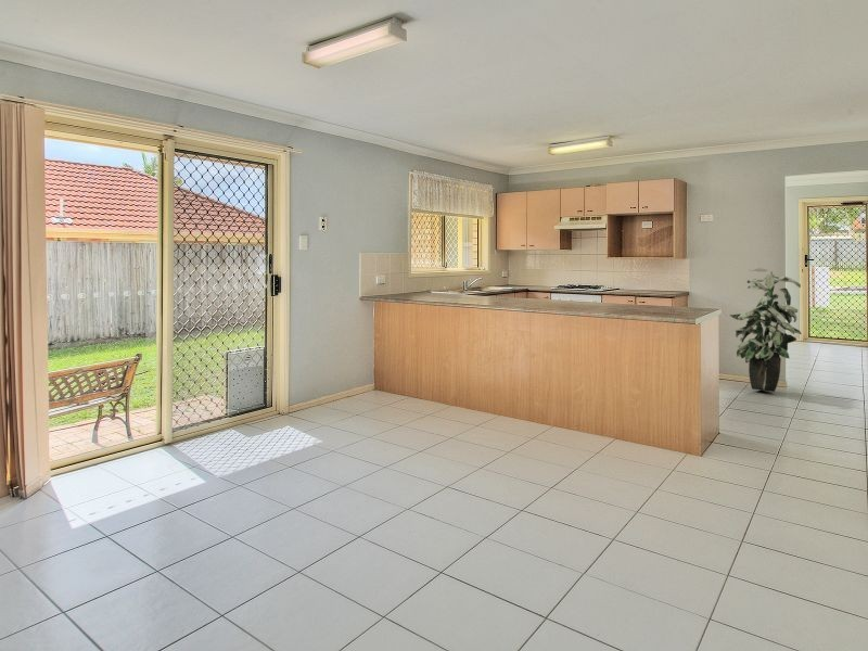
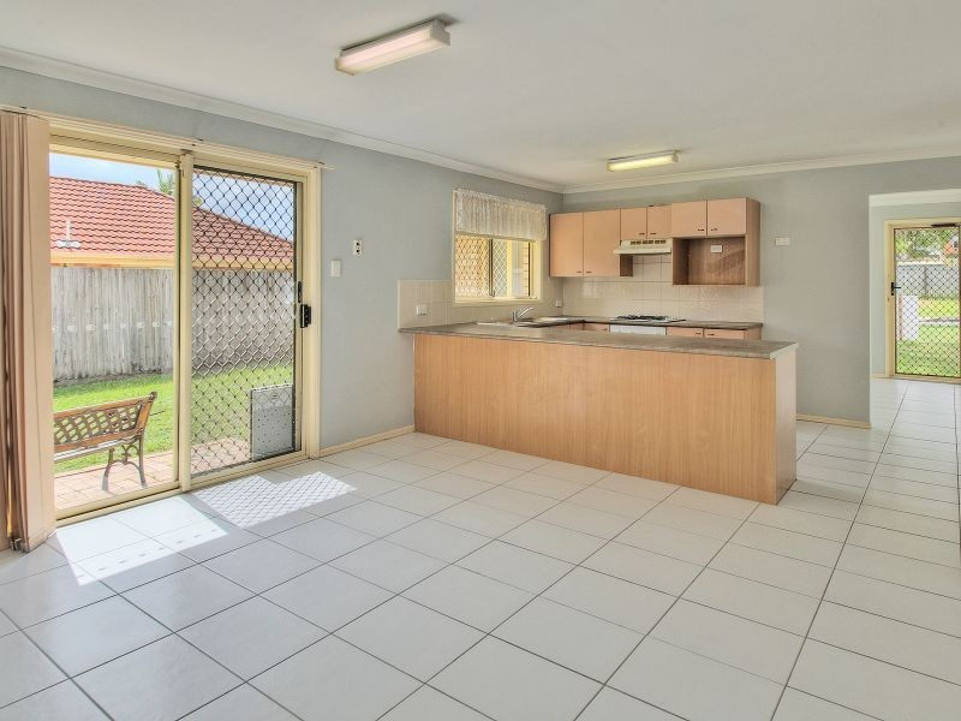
- indoor plant (765, 329)
